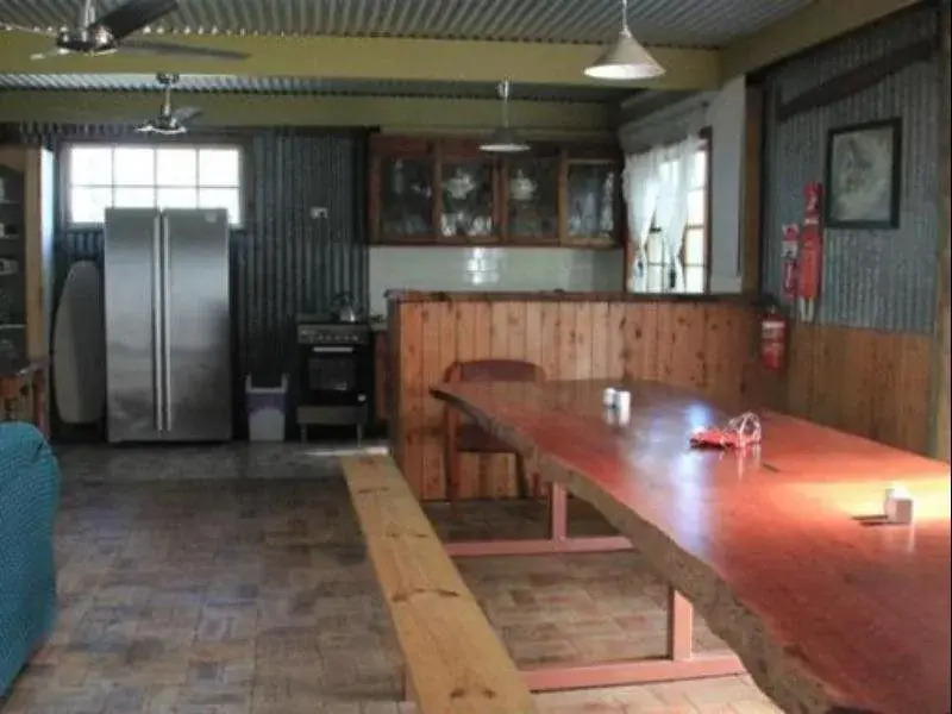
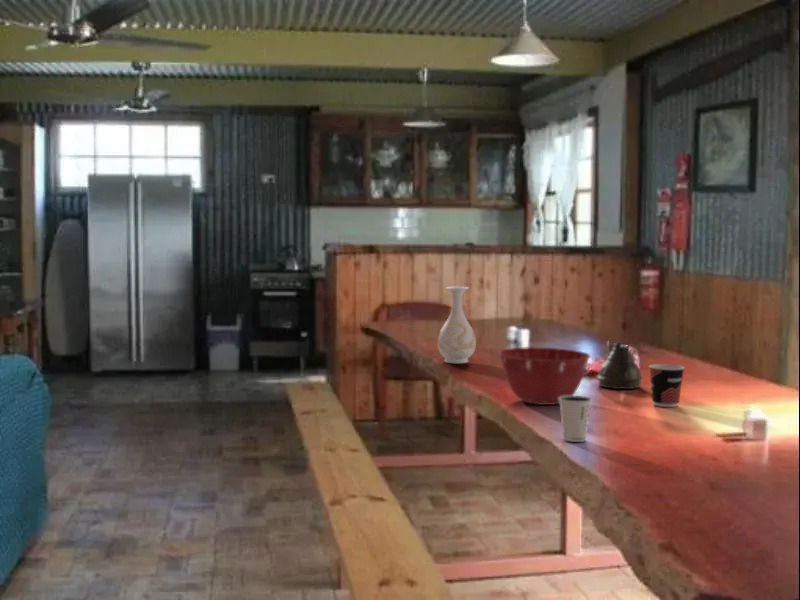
+ mixing bowl (543, 377)
+ cup (666, 385)
+ vase (456, 324)
+ teapot (618, 363)
+ dixie cup (574, 419)
